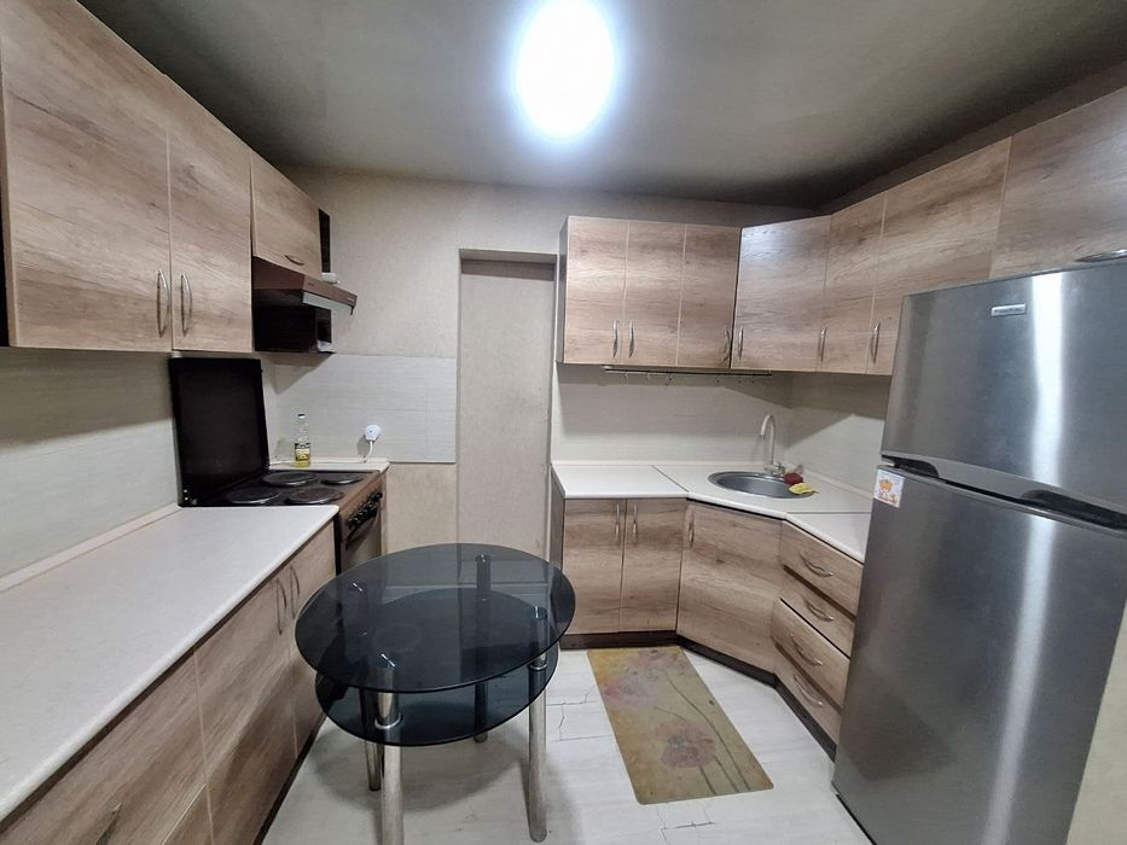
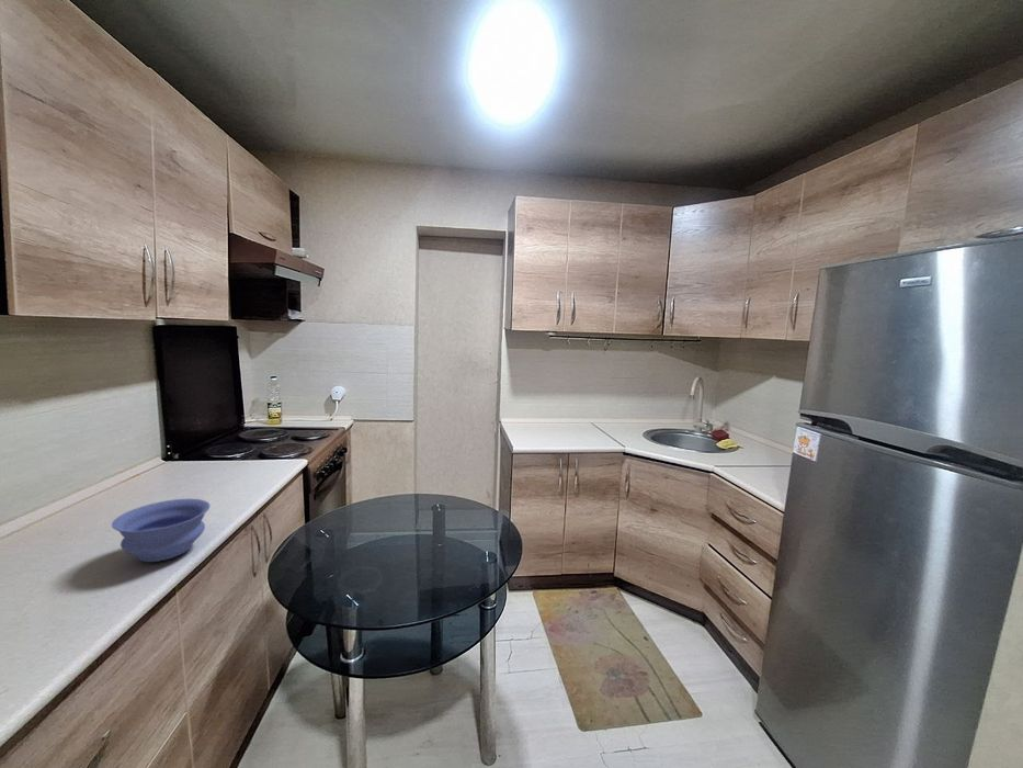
+ bowl (164, 533)
